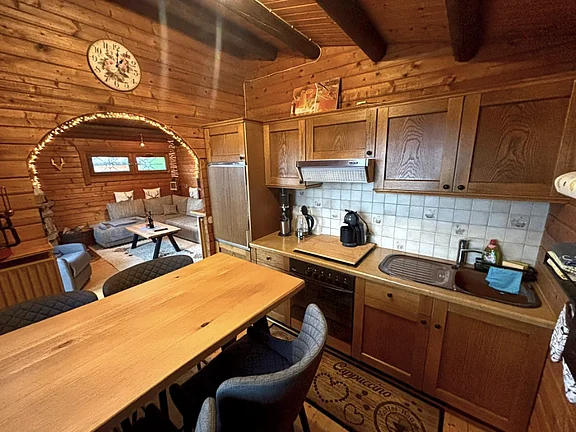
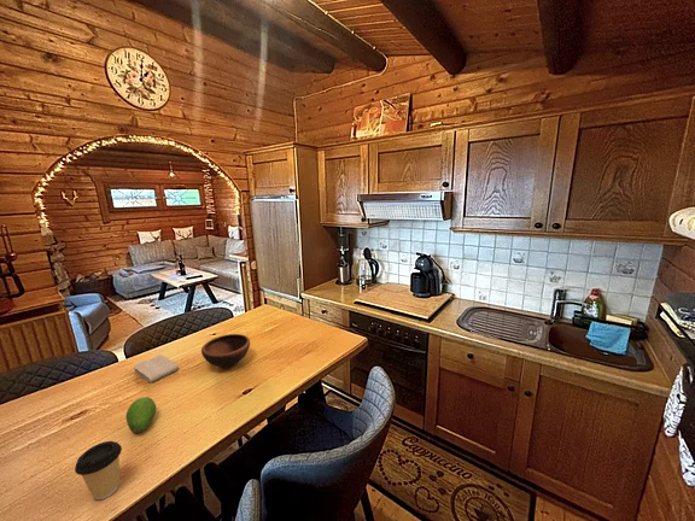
+ fruit (141, 414)
+ bowl (227, 353)
+ washcloth (154, 367)
+ coffee cup (101, 470)
